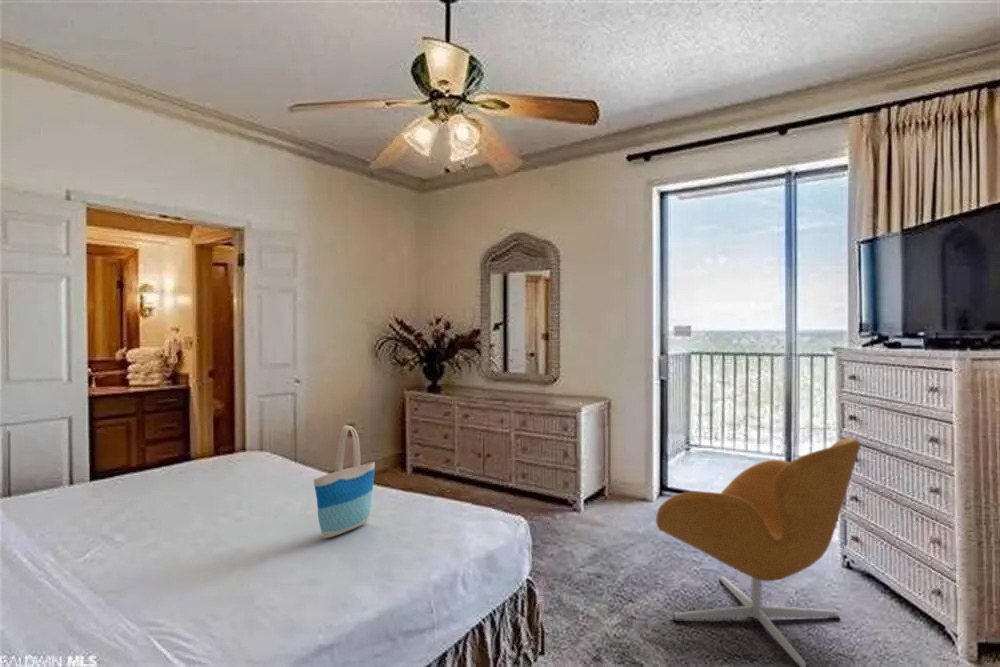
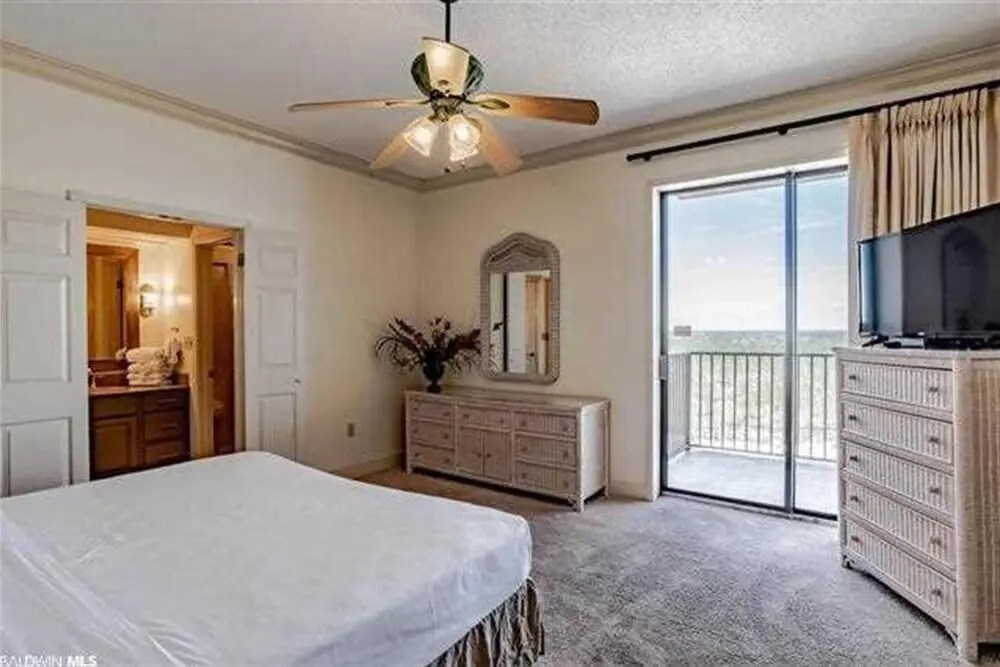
- armchair (762, 524)
- tote bag (345, 478)
